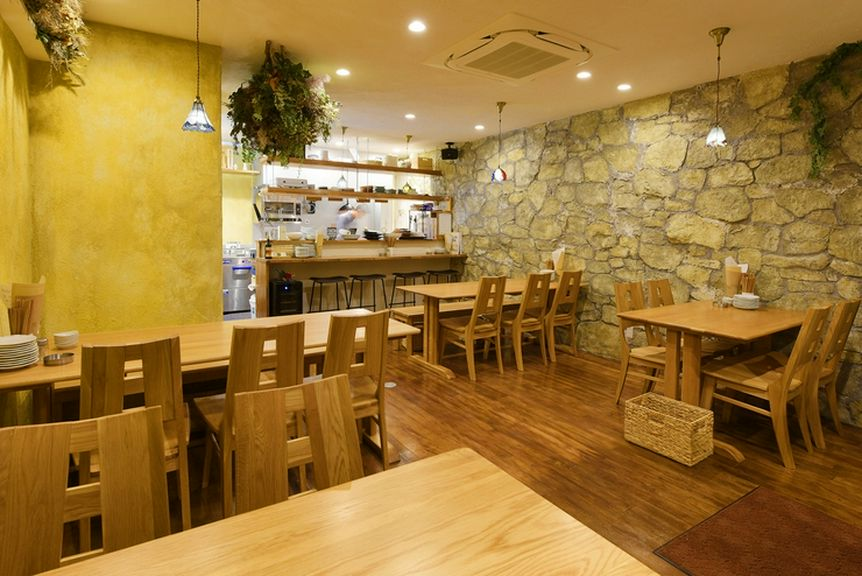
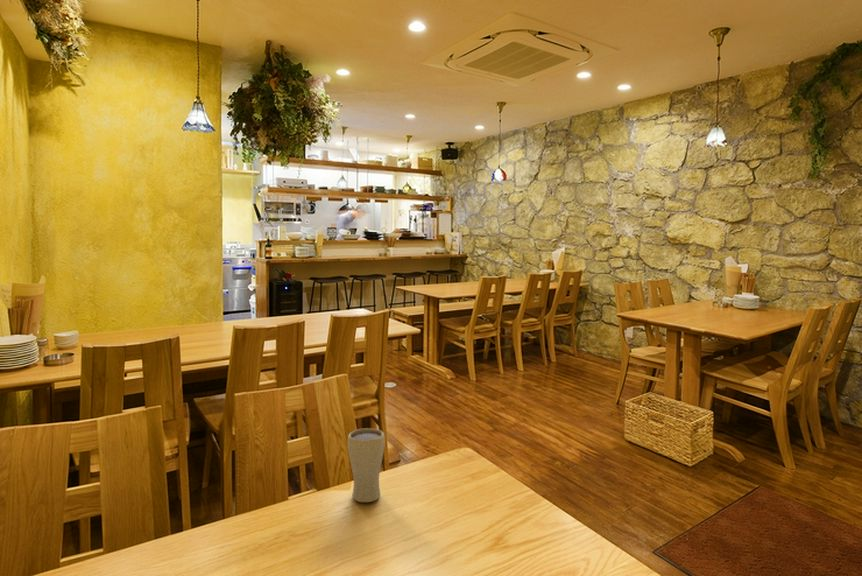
+ drinking glass (366, 465)
